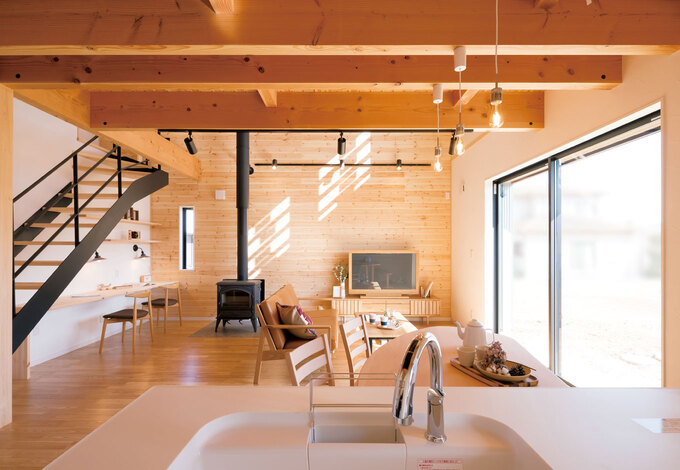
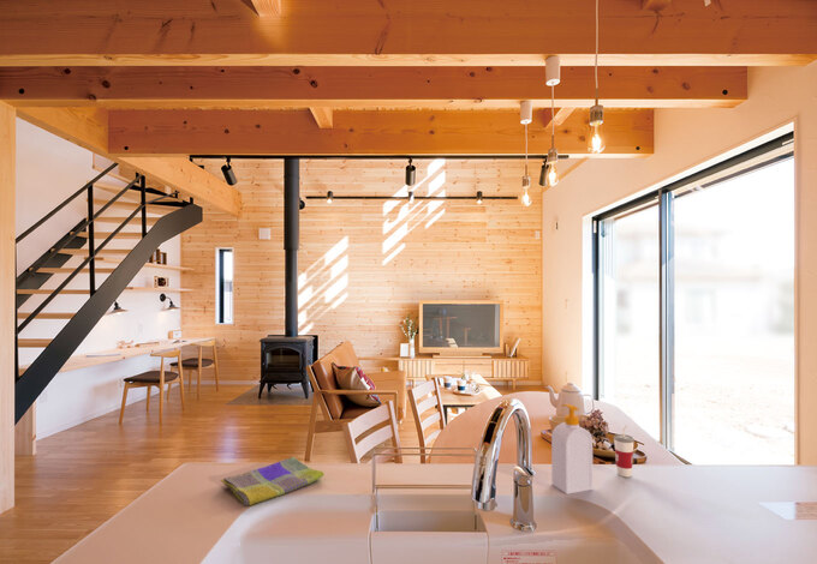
+ cup (624, 449)
+ soap bottle (571, 446)
+ dish towel (273, 478)
